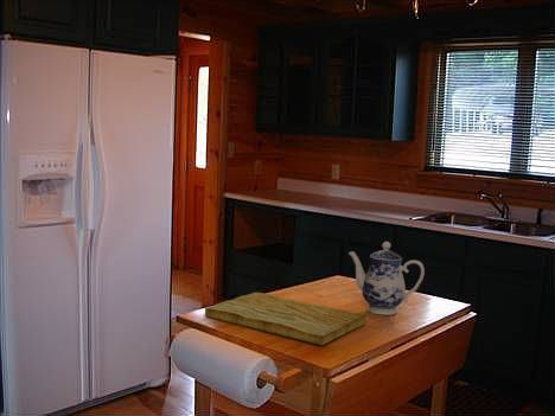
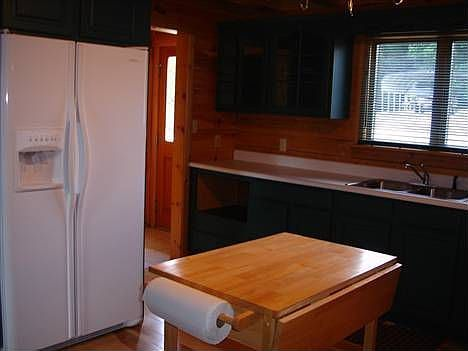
- teapot (384, 276)
- cutting board (285, 314)
